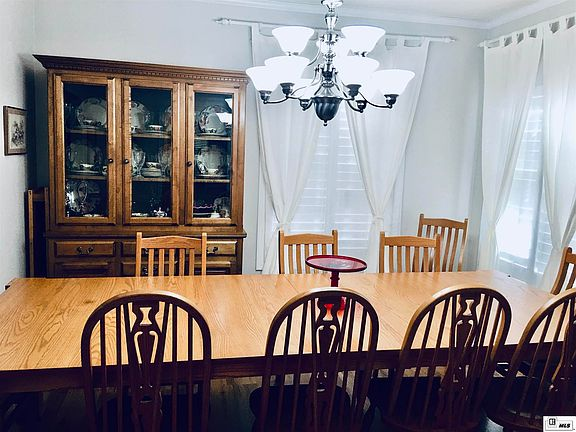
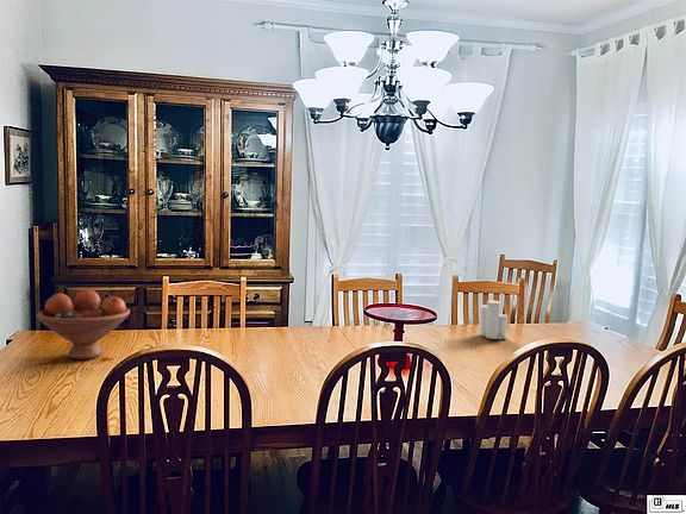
+ fruit bowl (85, 325)
+ candle (493, 316)
